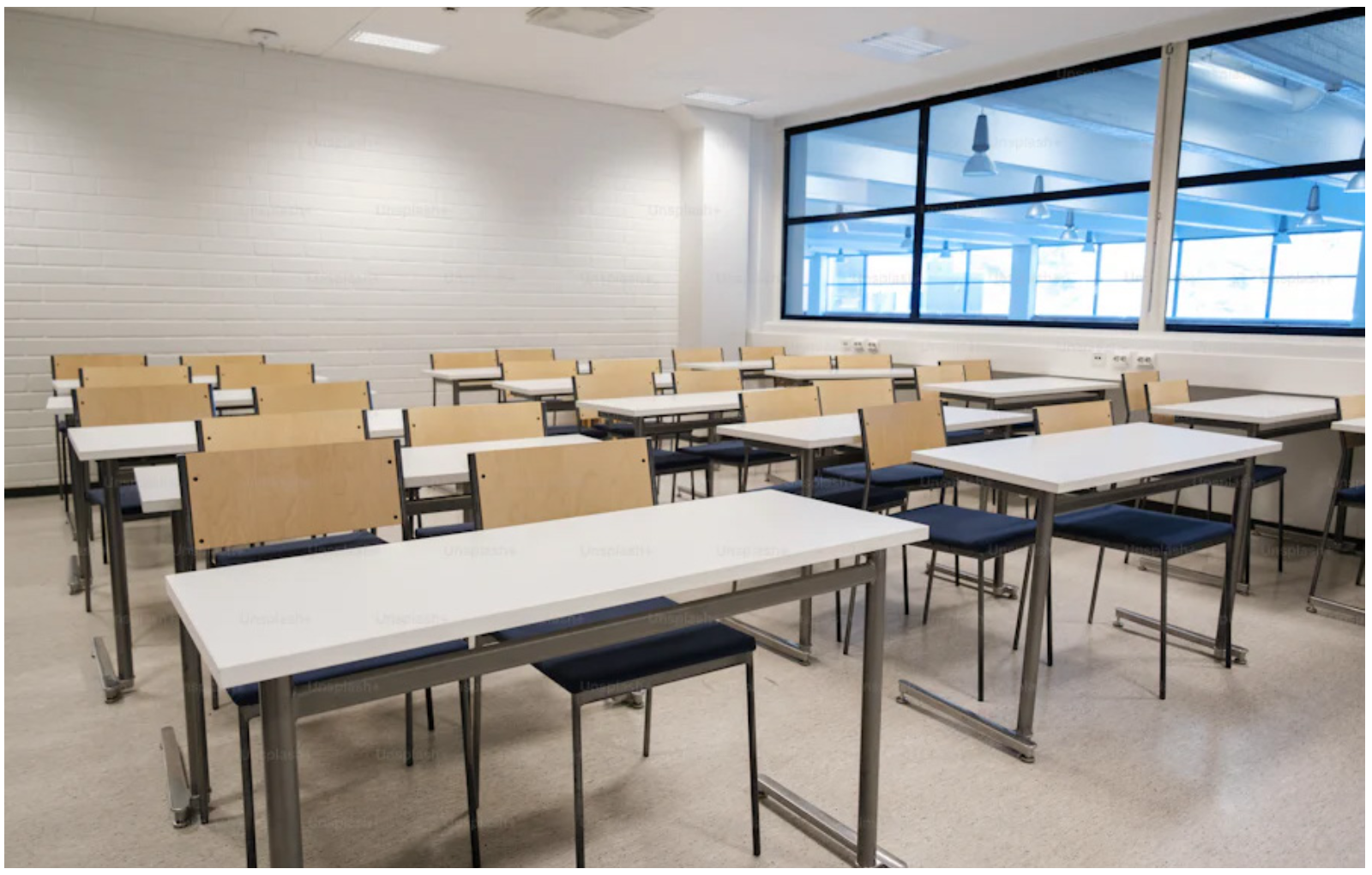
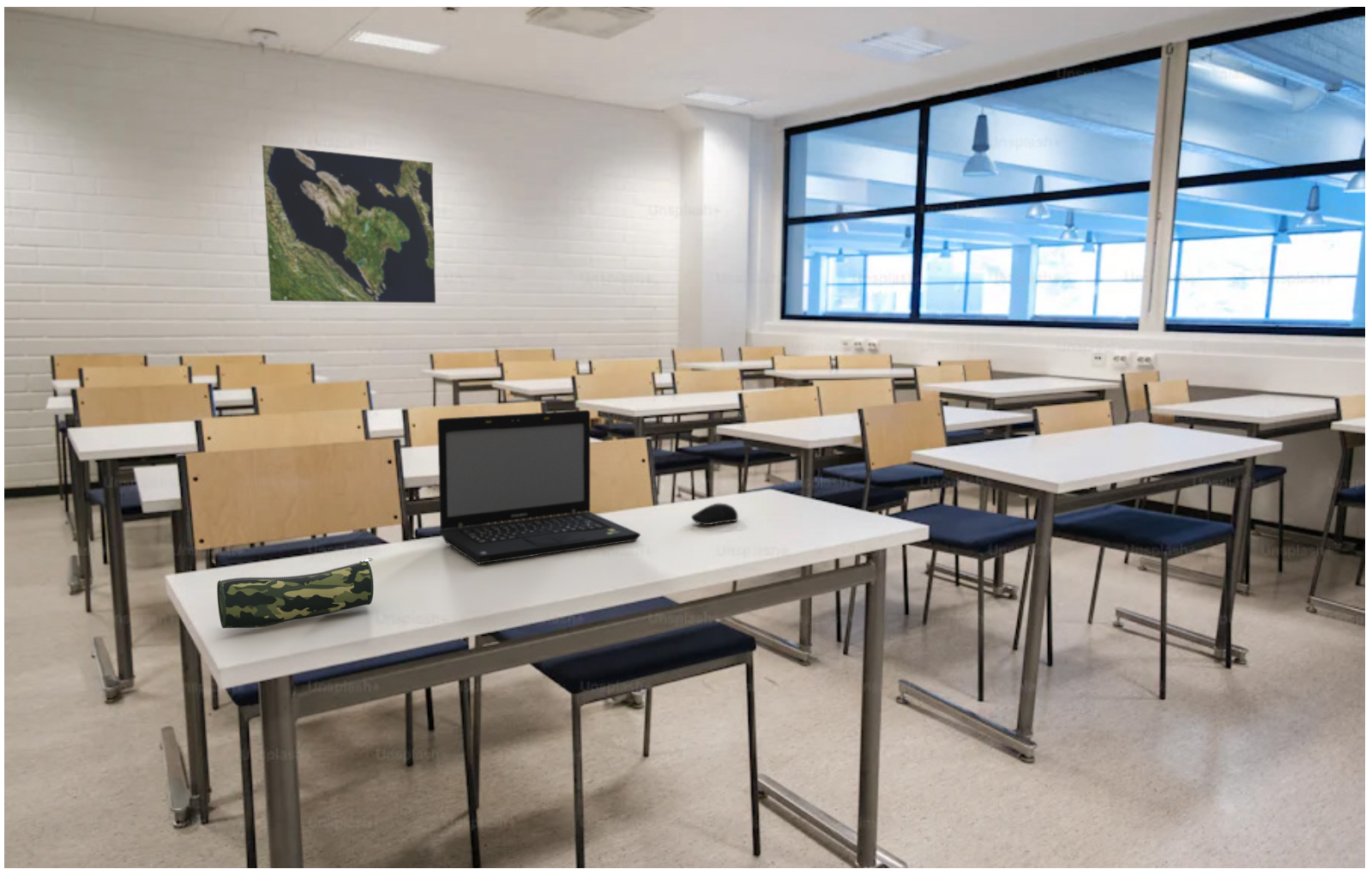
+ world map (354, 228)
+ pencil case (301, 594)
+ computer mouse (715, 513)
+ laptop (539, 481)
